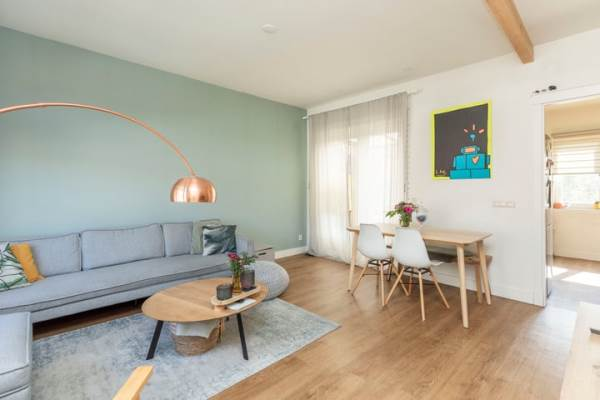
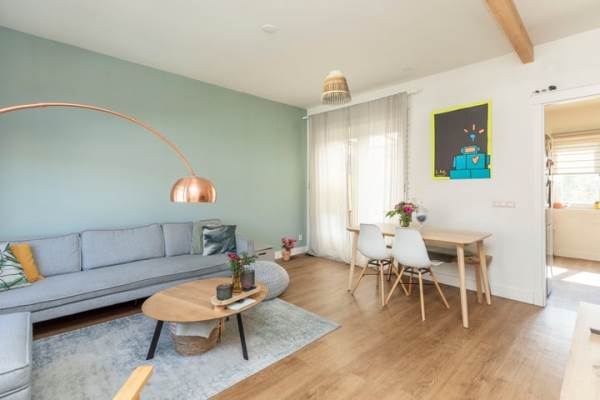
+ lamp shade (335, 86)
+ potted plant (287, 248)
